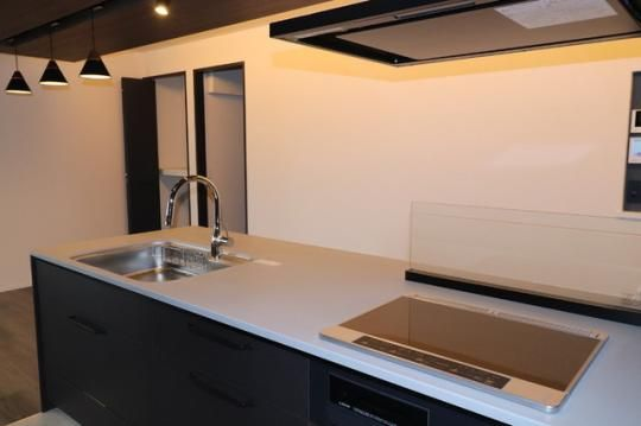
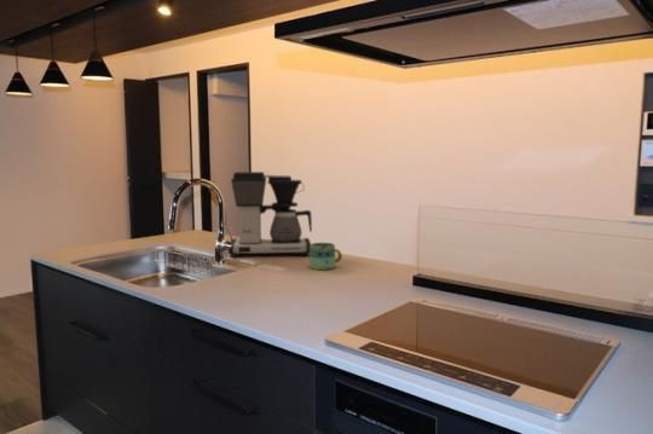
+ mug (325, 255)
+ coffee maker (273, 210)
